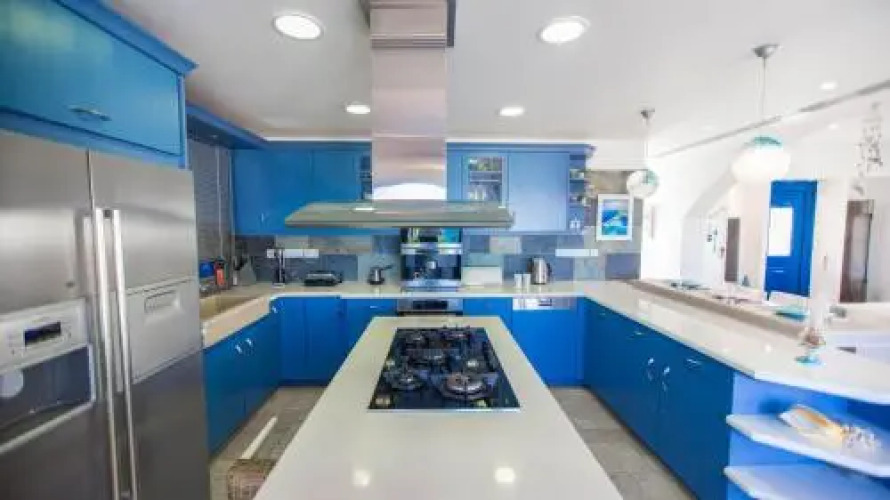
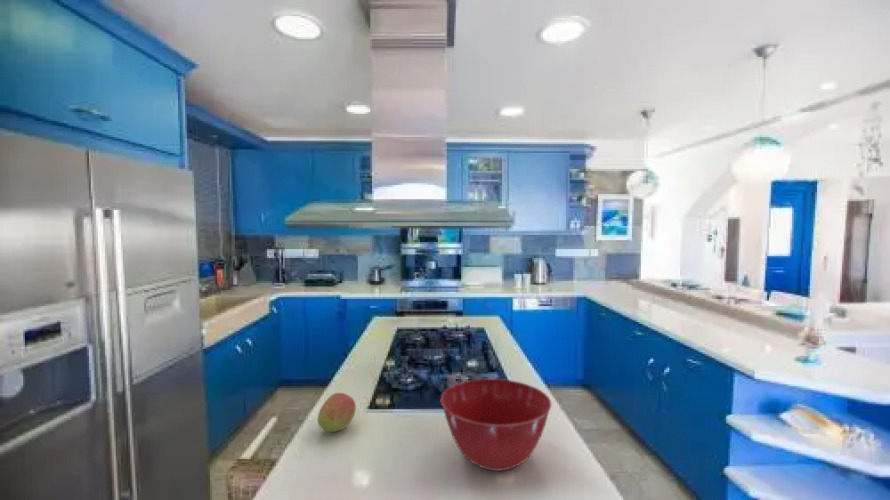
+ mixing bowl (494, 426)
+ fruit (337, 412)
